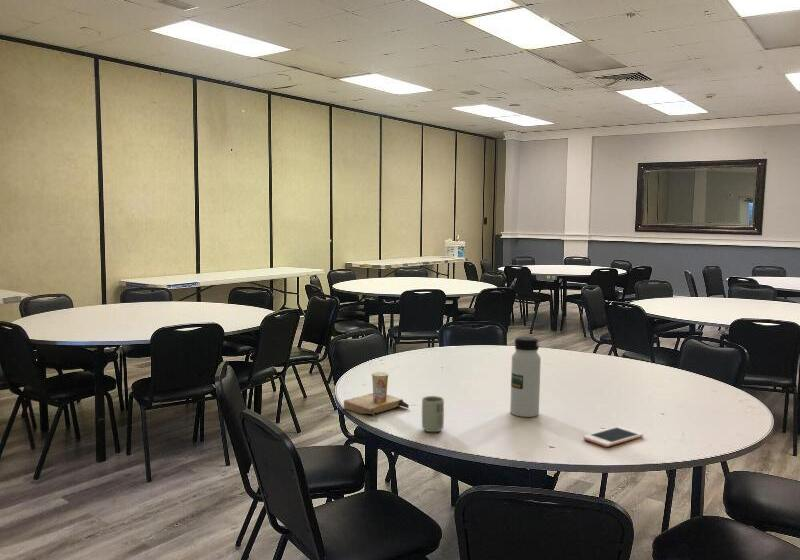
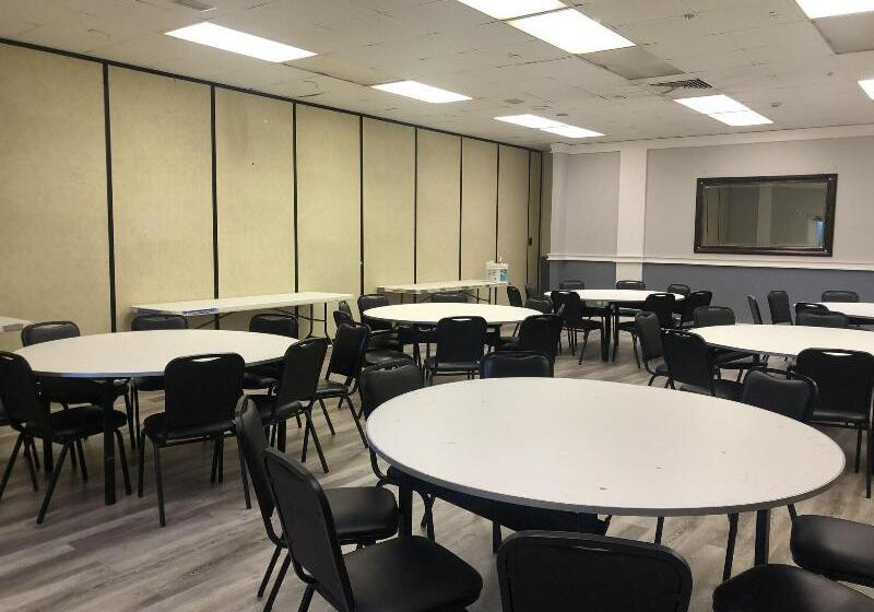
- cup (378, 391)
- water bottle (525, 375)
- cell phone (613, 436)
- cup (432, 414)
